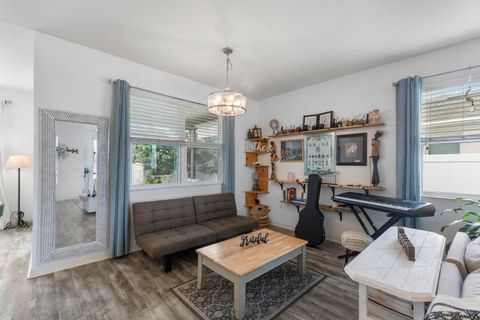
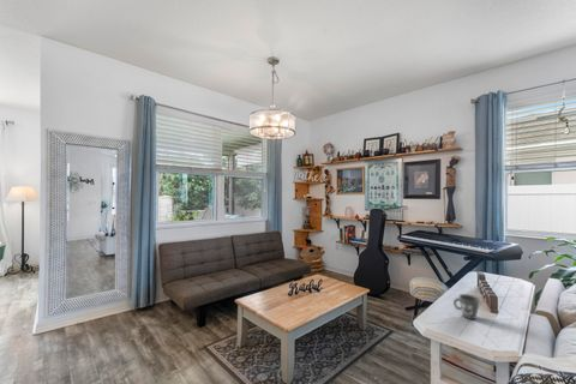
+ mug (466, 306)
